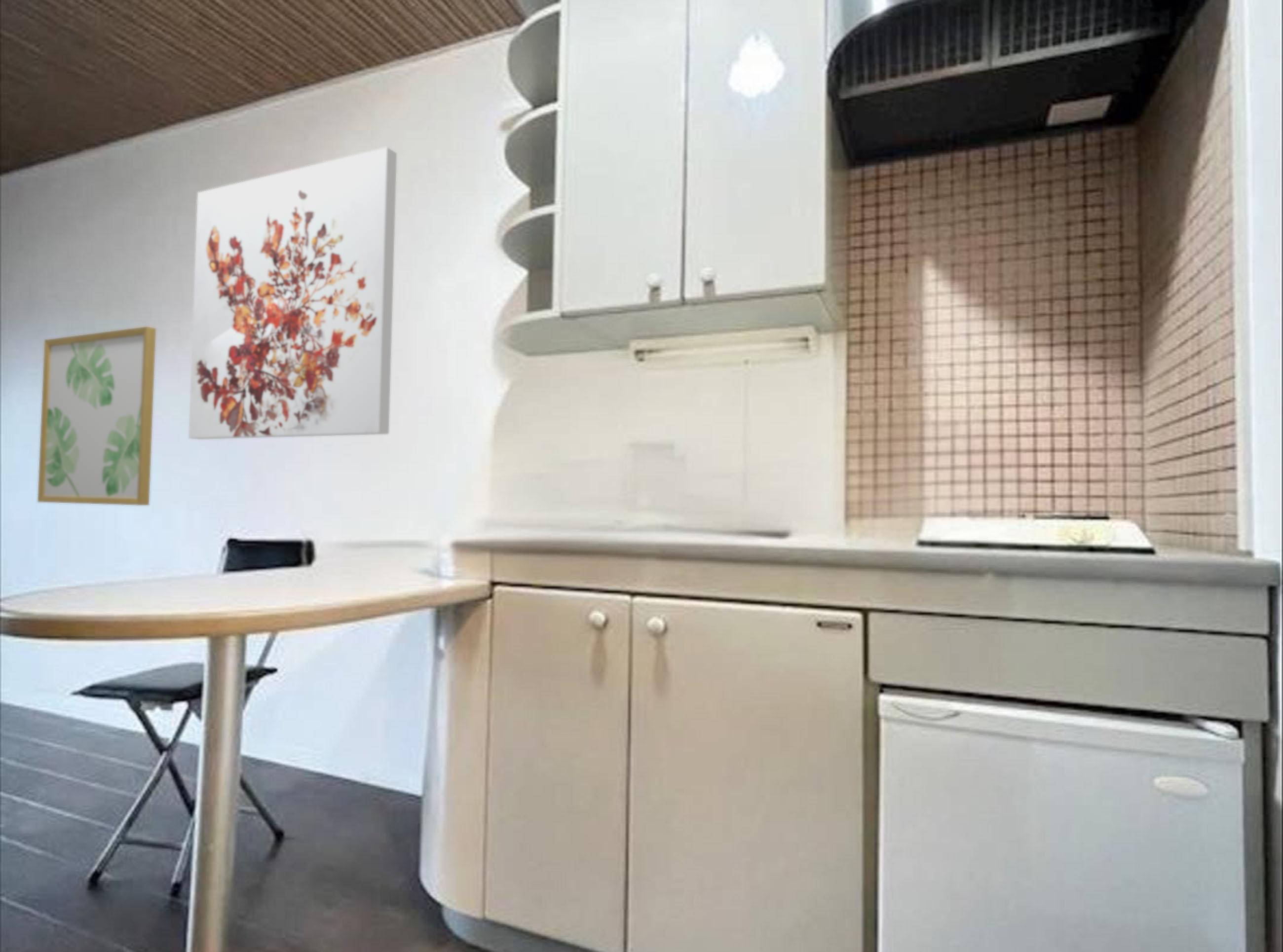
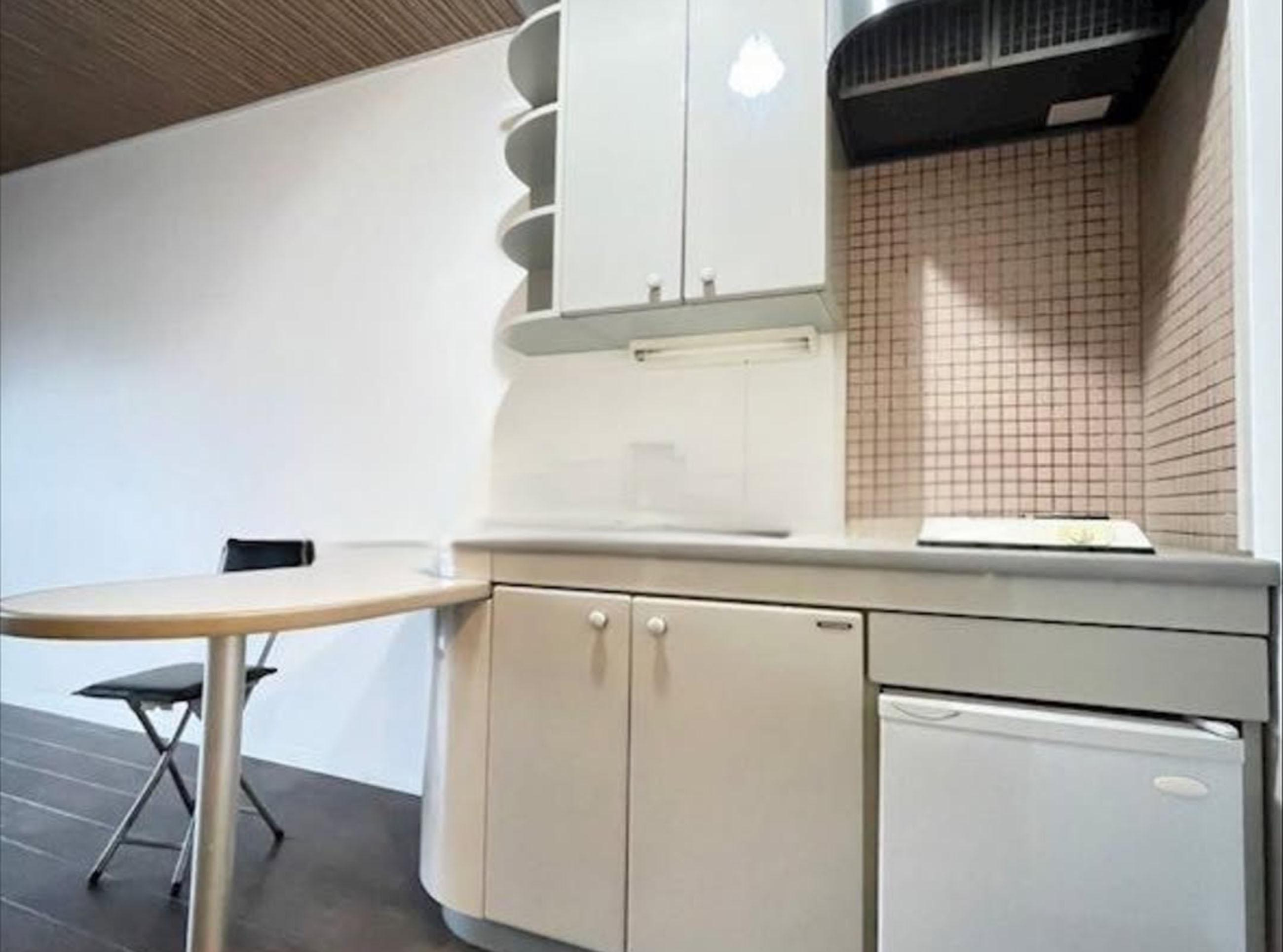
- wall art (286, 304)
- wall art (94, 418)
